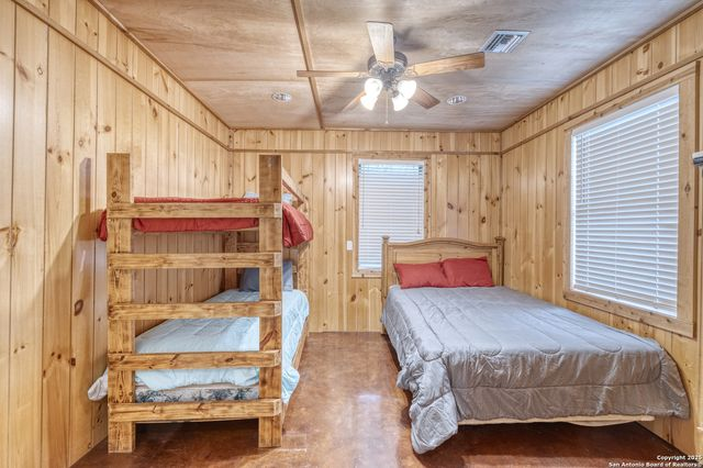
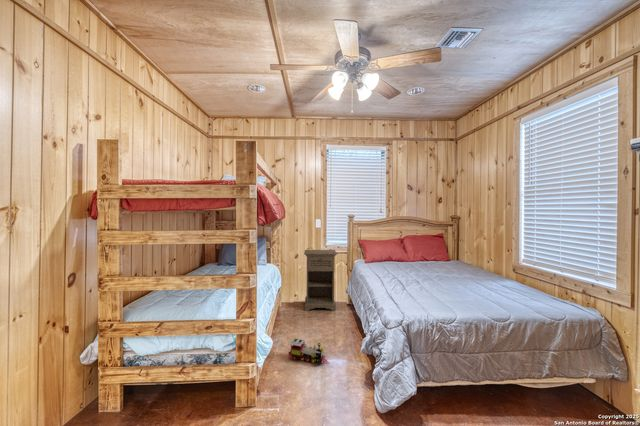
+ nightstand (320, 279)
+ toy train (309, 351)
